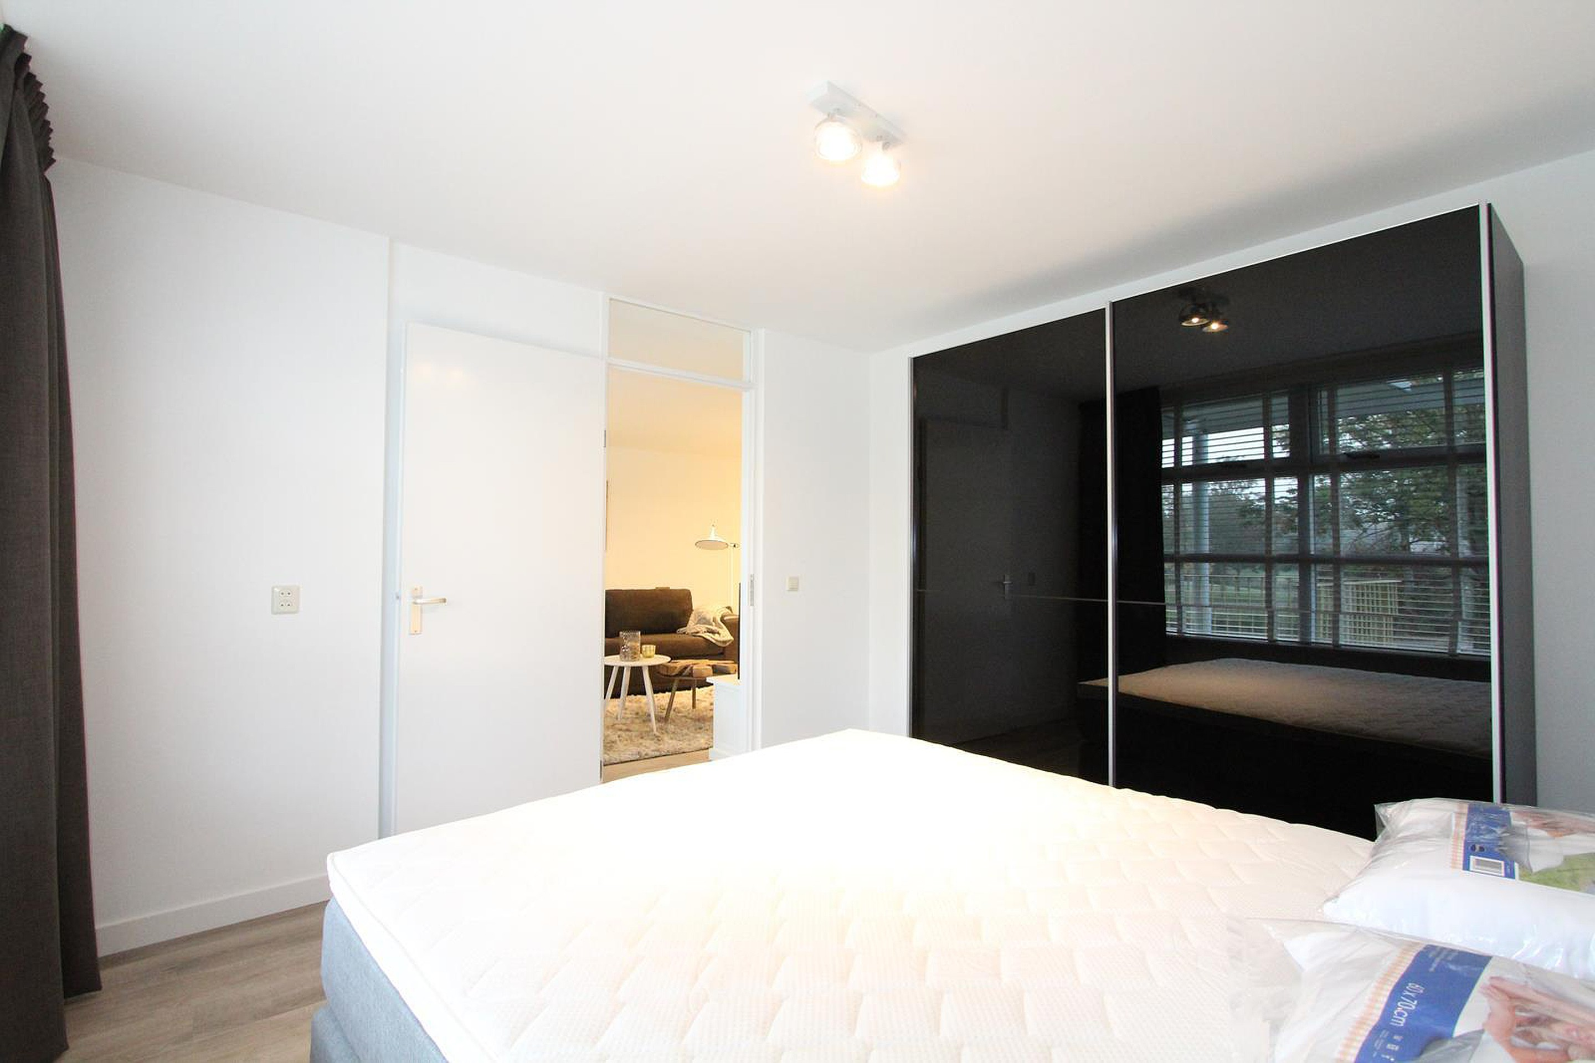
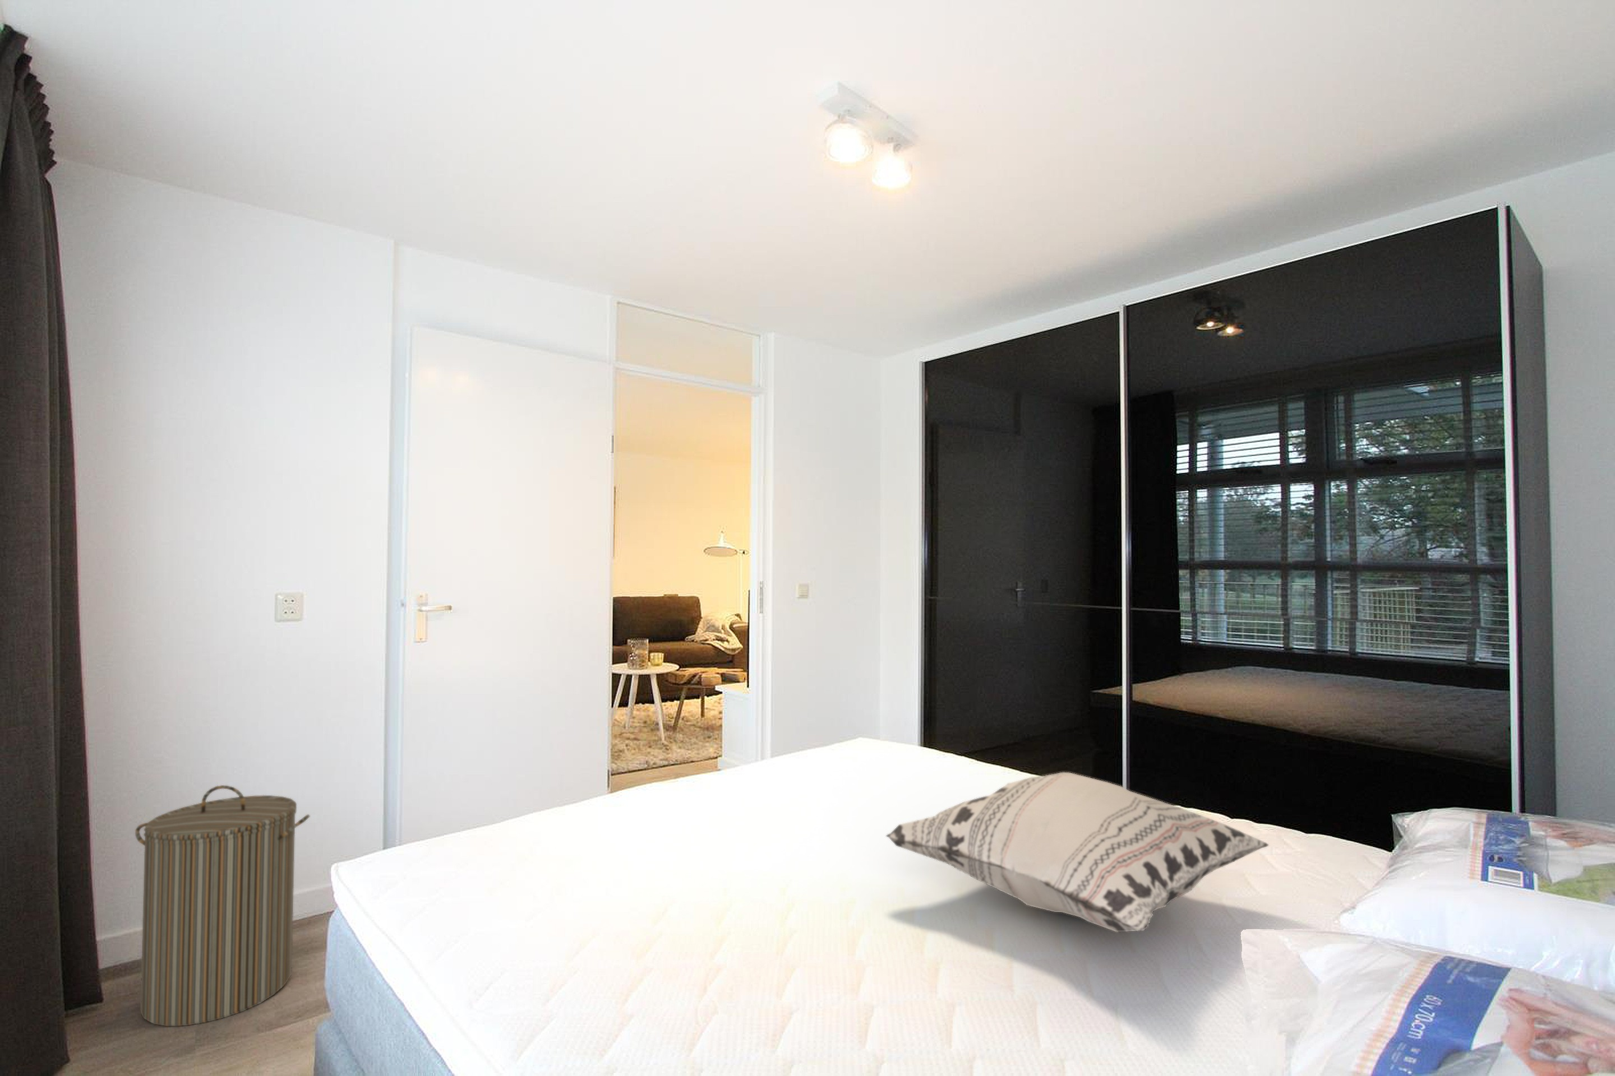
+ decorative pillow (1073, 839)
+ laundry hamper (222, 887)
